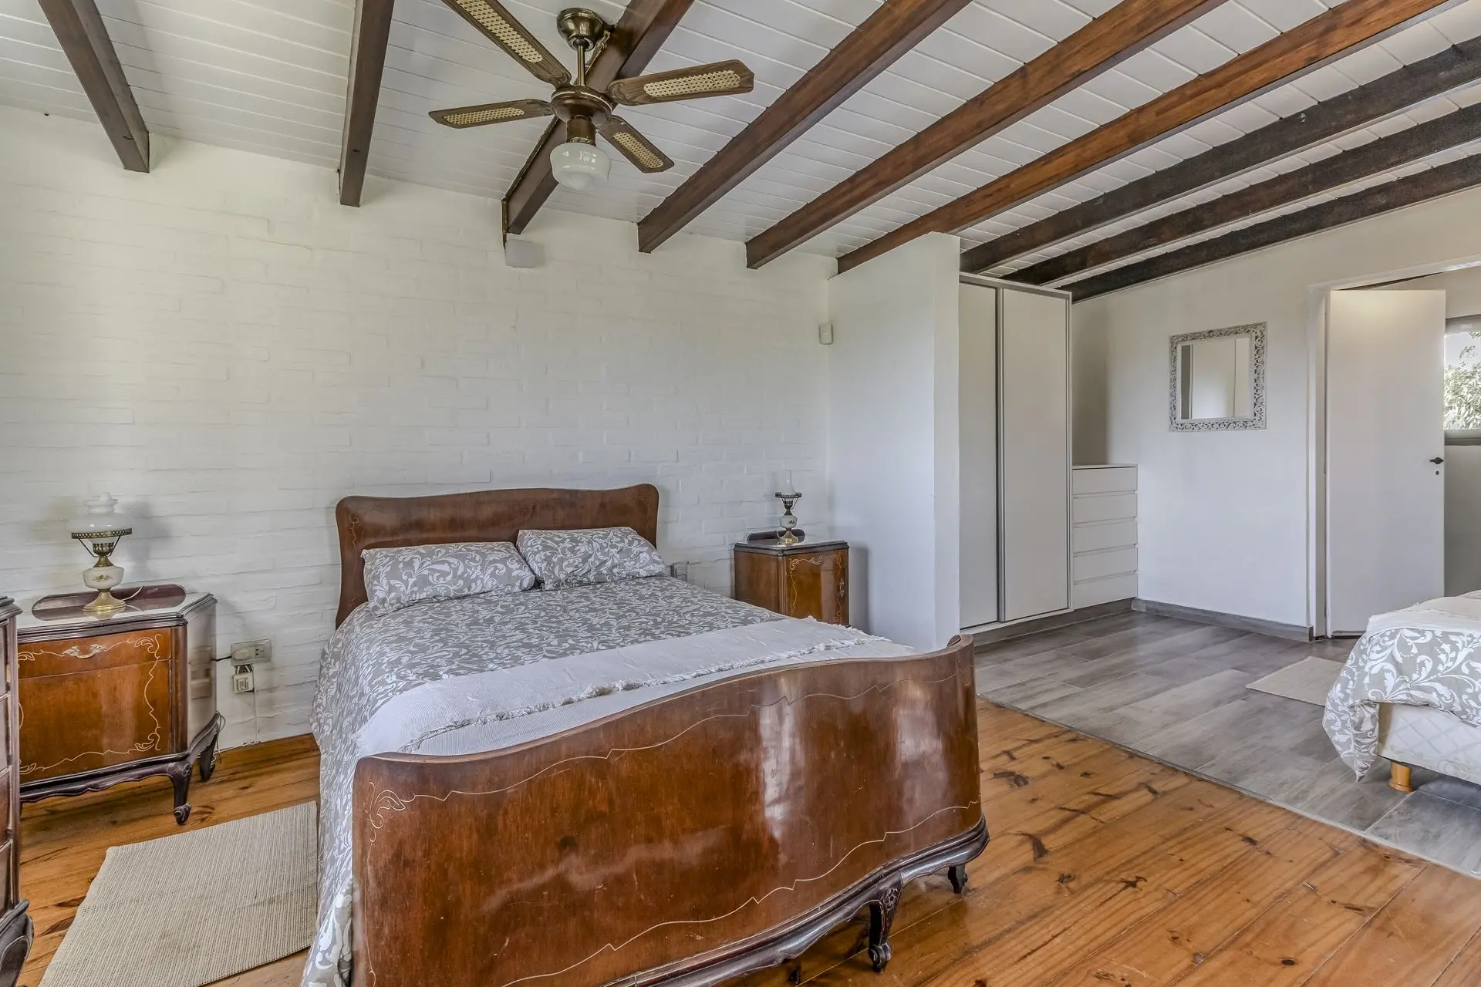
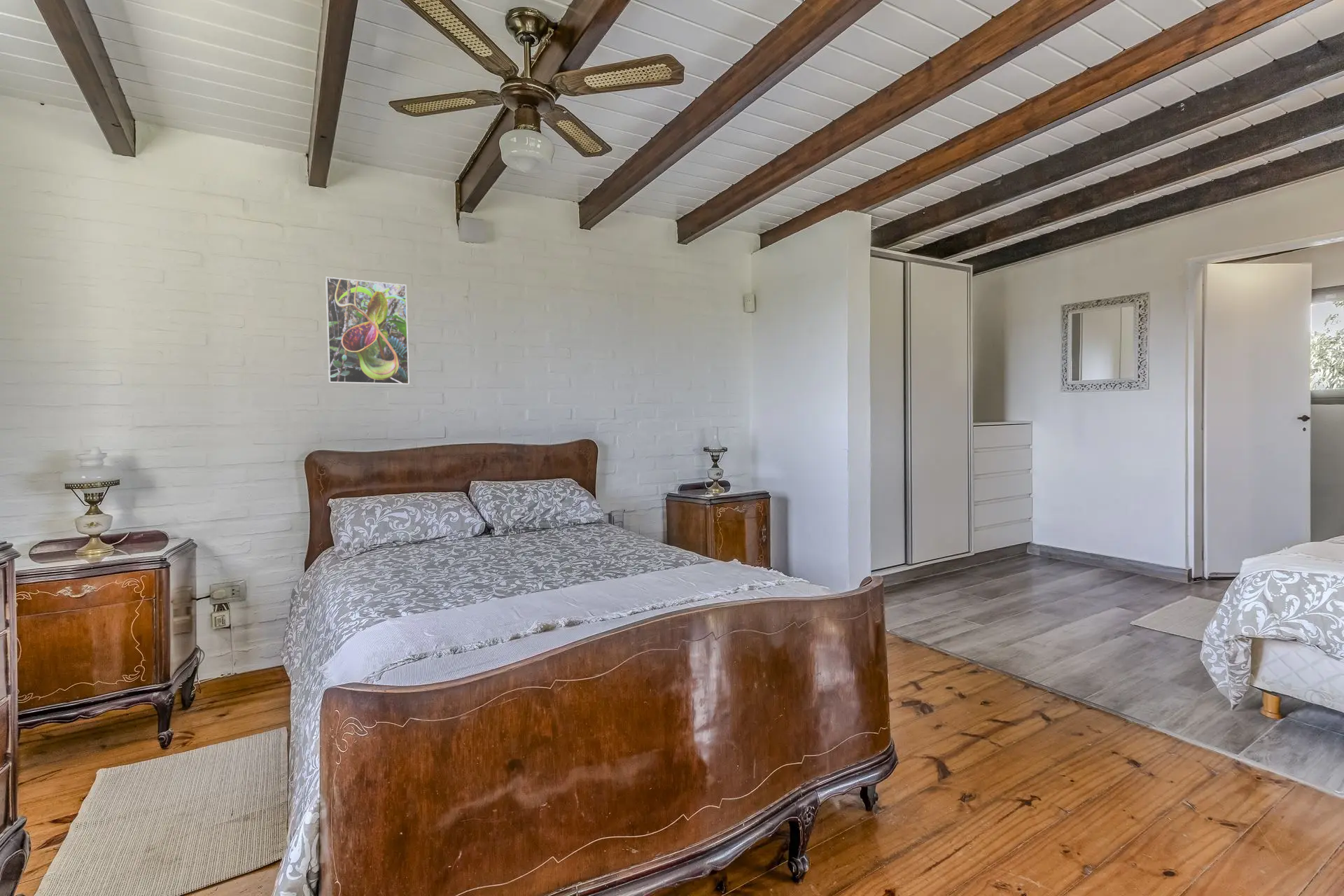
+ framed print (368, 332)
